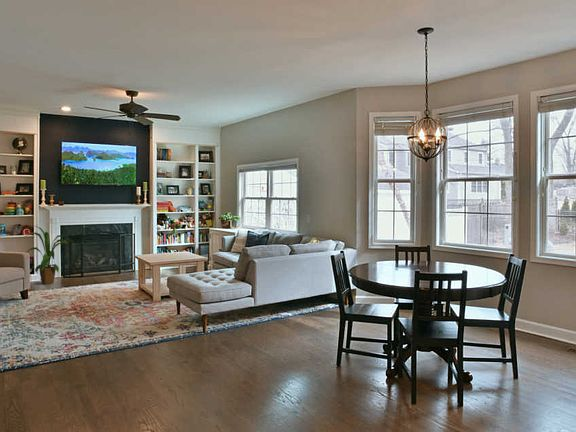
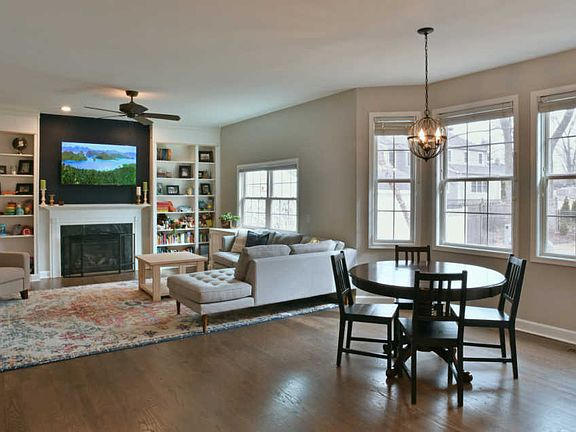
- house plant (49, 255)
